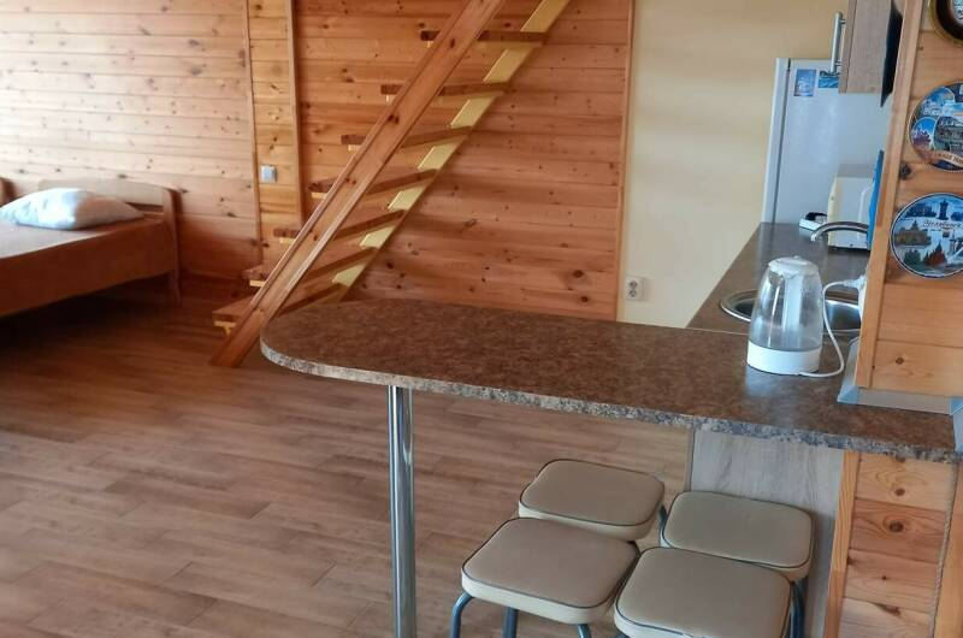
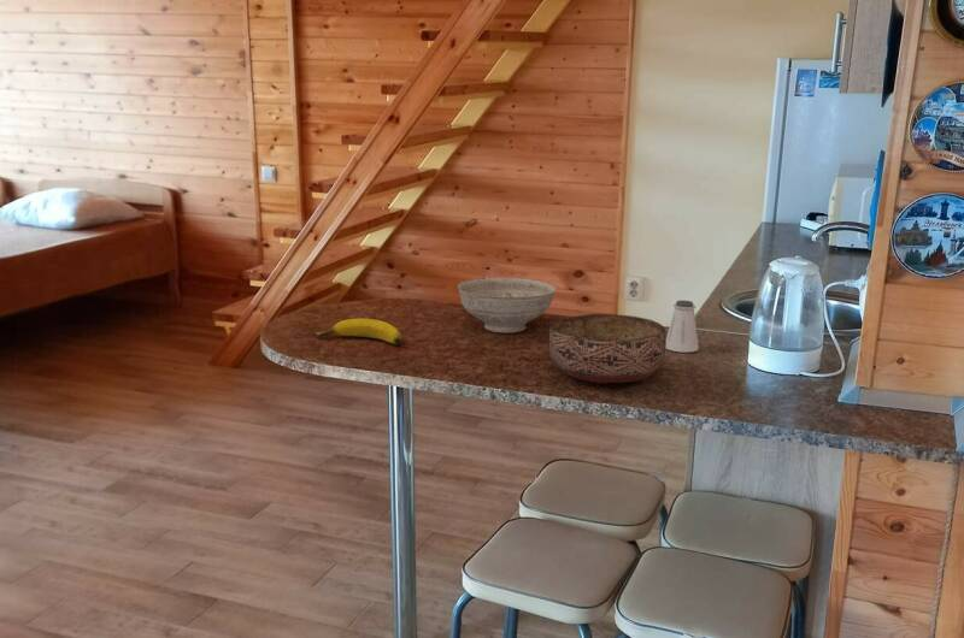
+ bowl (606, 349)
+ banana (362, 330)
+ saltshaker (682, 324)
+ decorative bowl (505, 307)
